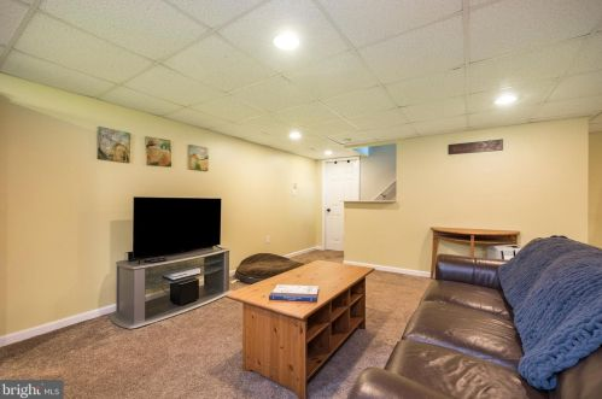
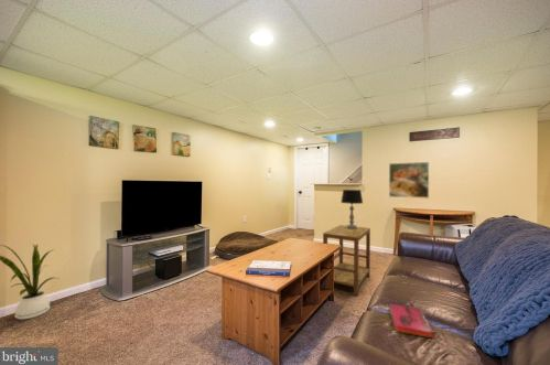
+ table lamp (352, 208)
+ house plant (29, 277)
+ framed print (408, 180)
+ hardback book (409, 319)
+ side table (347, 254)
